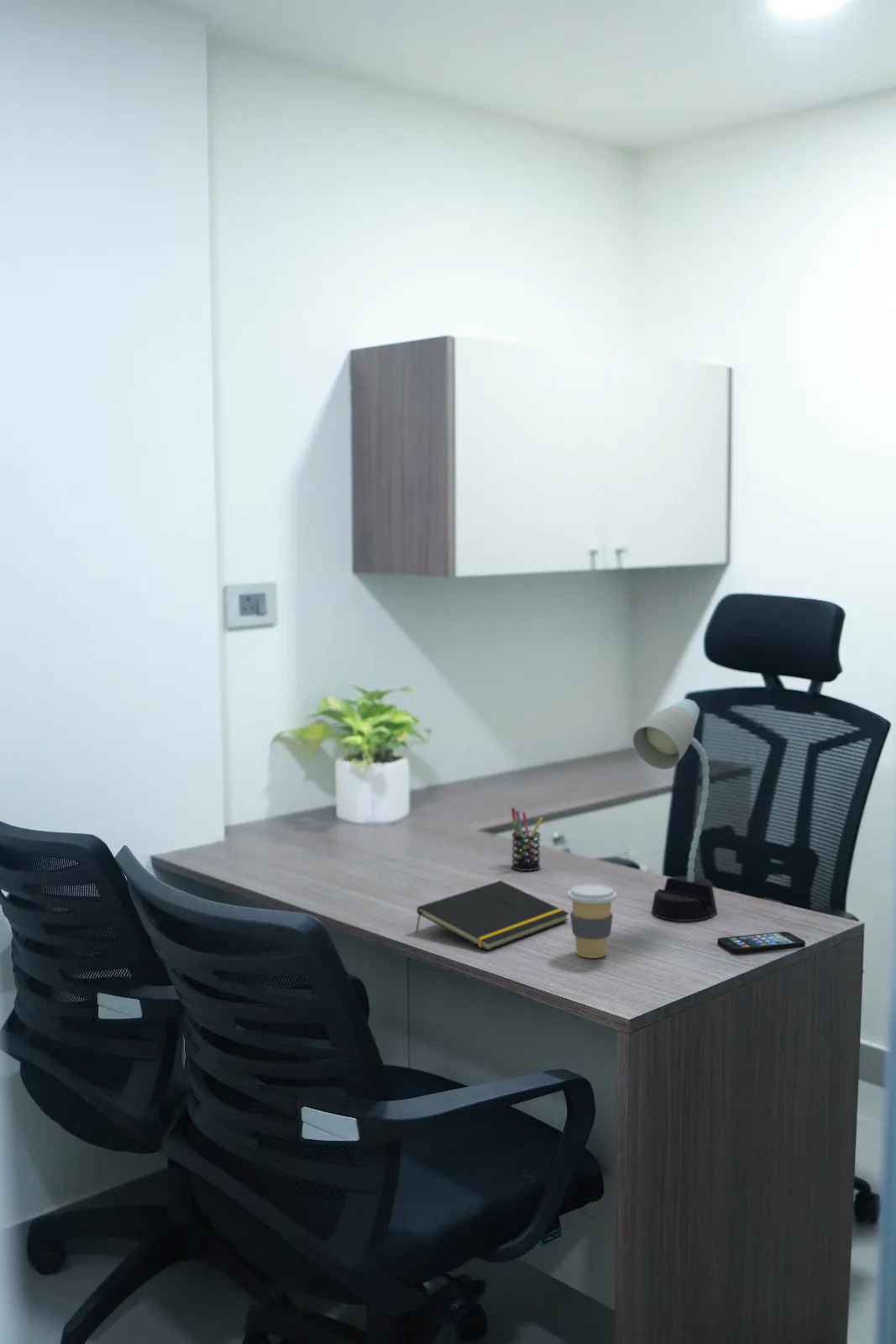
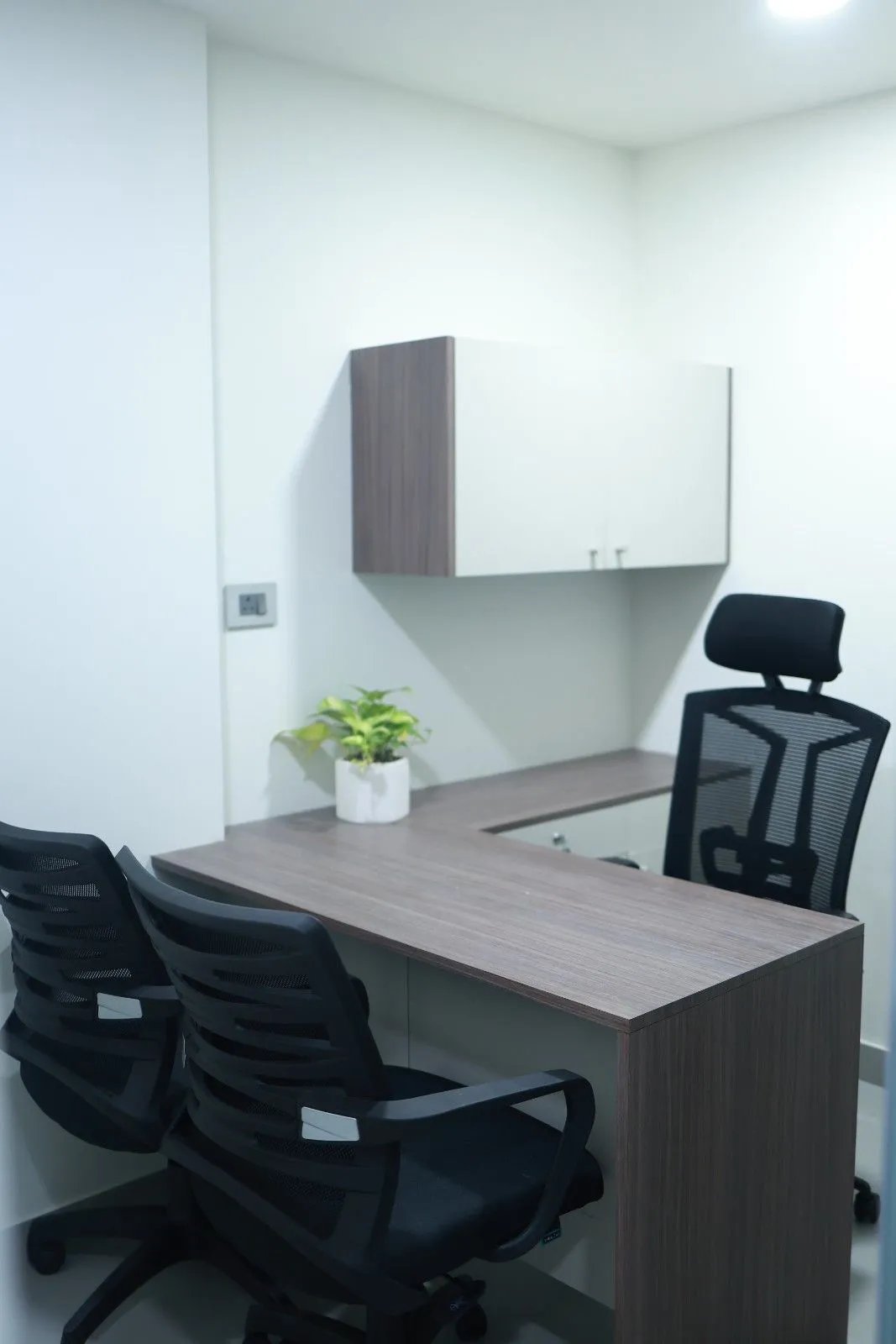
- notepad (494, 913)
- pen holder (522, 838)
- smartphone (761, 942)
- coffee cup (591, 921)
- desk lamp (699, 811)
